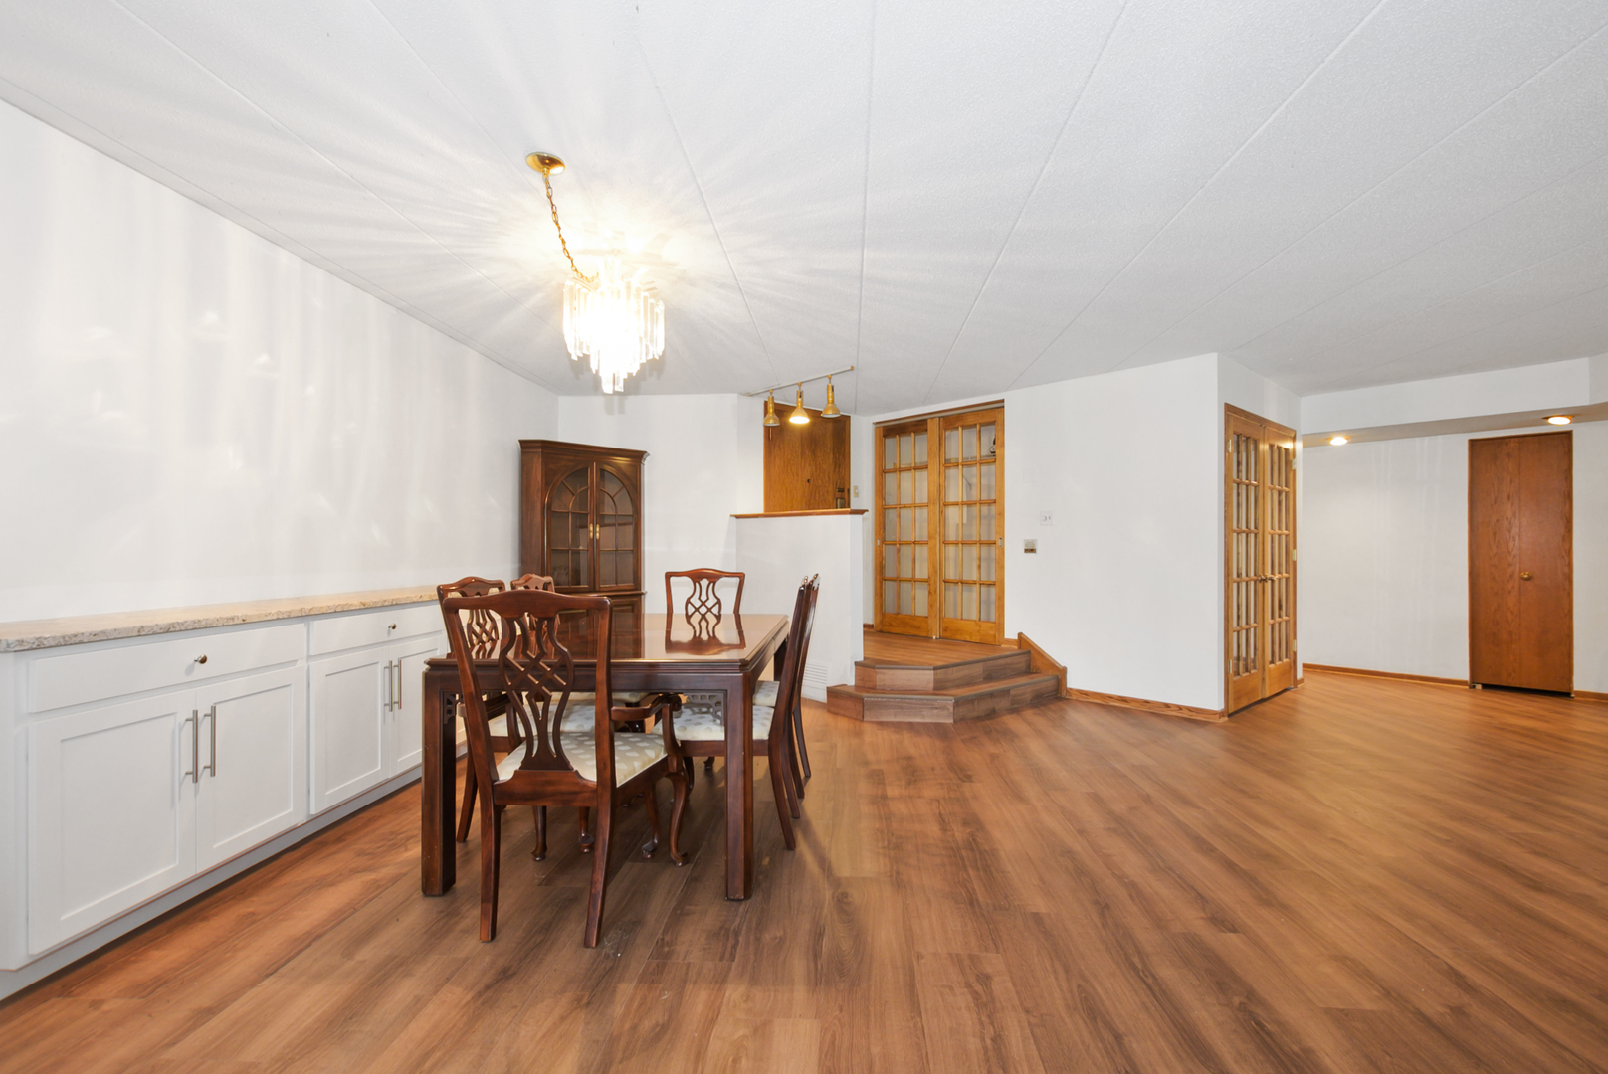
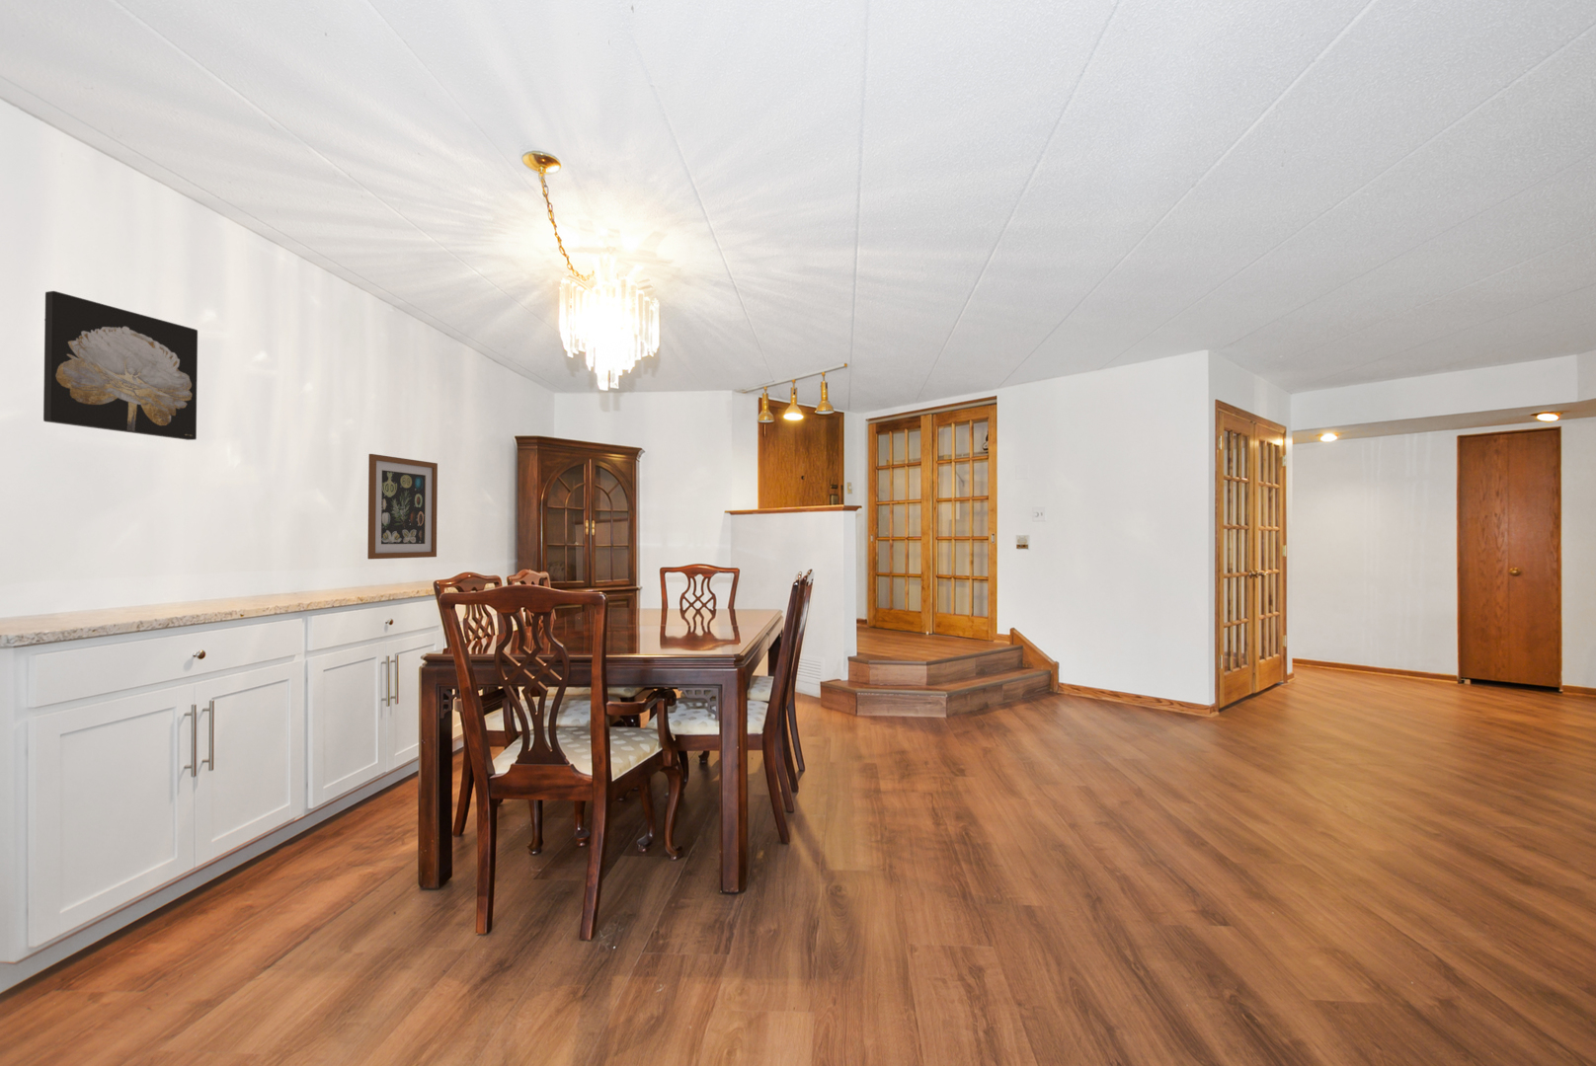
+ wall art (403, 508)
+ wall art (126, 371)
